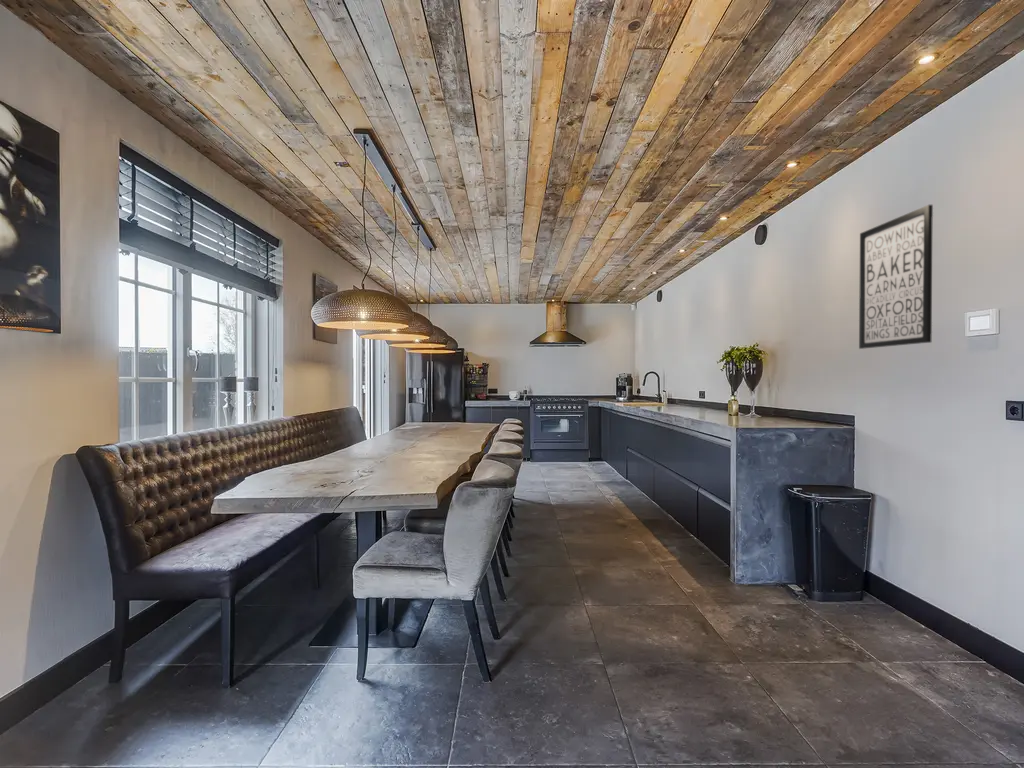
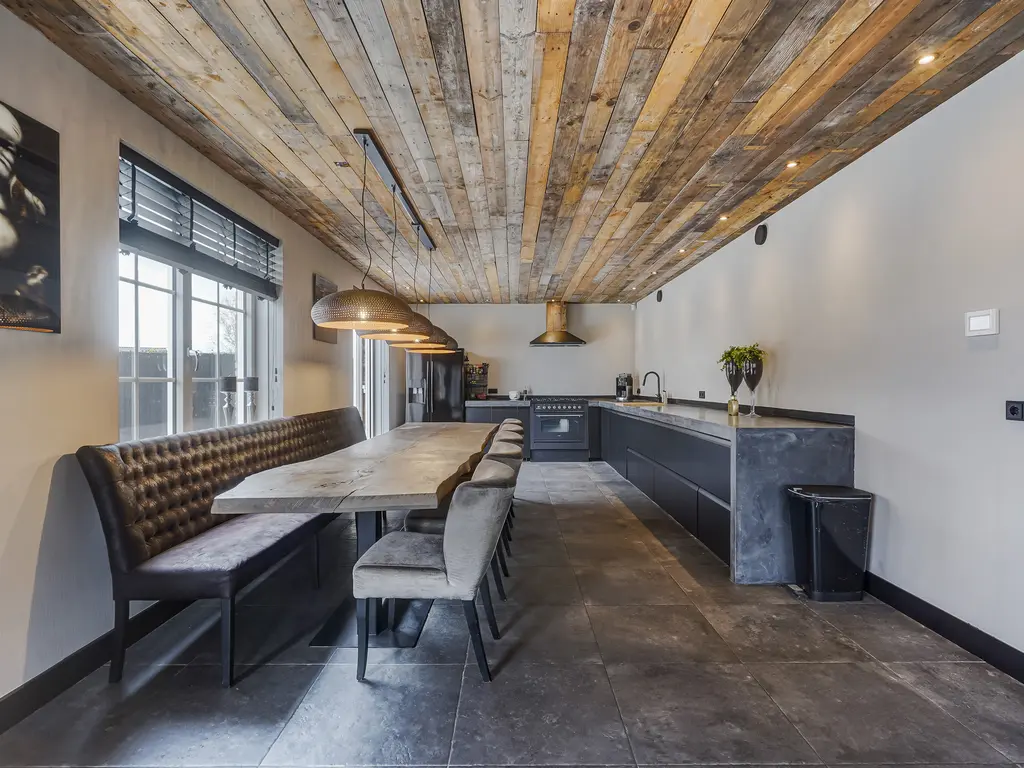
- wall art (892, 283)
